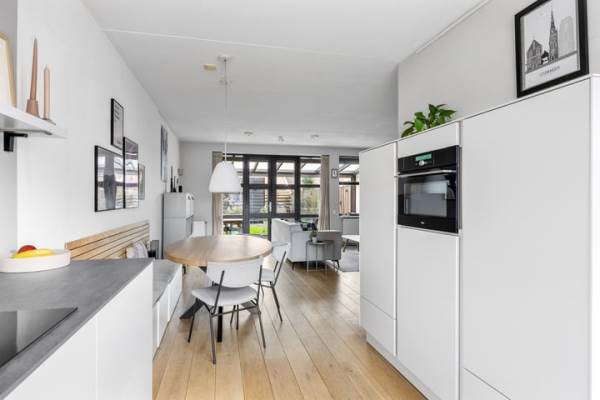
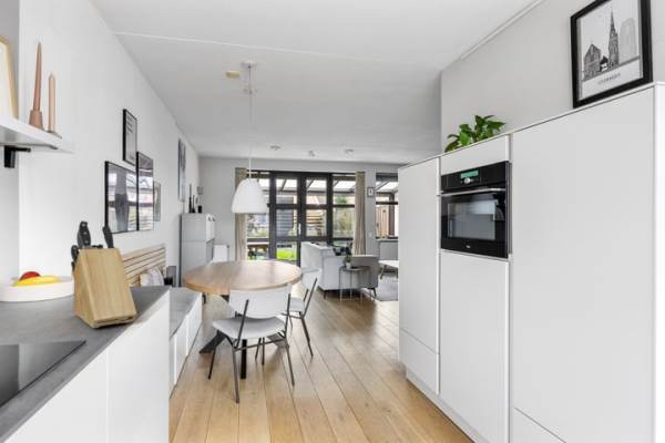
+ knife block (100, 268)
